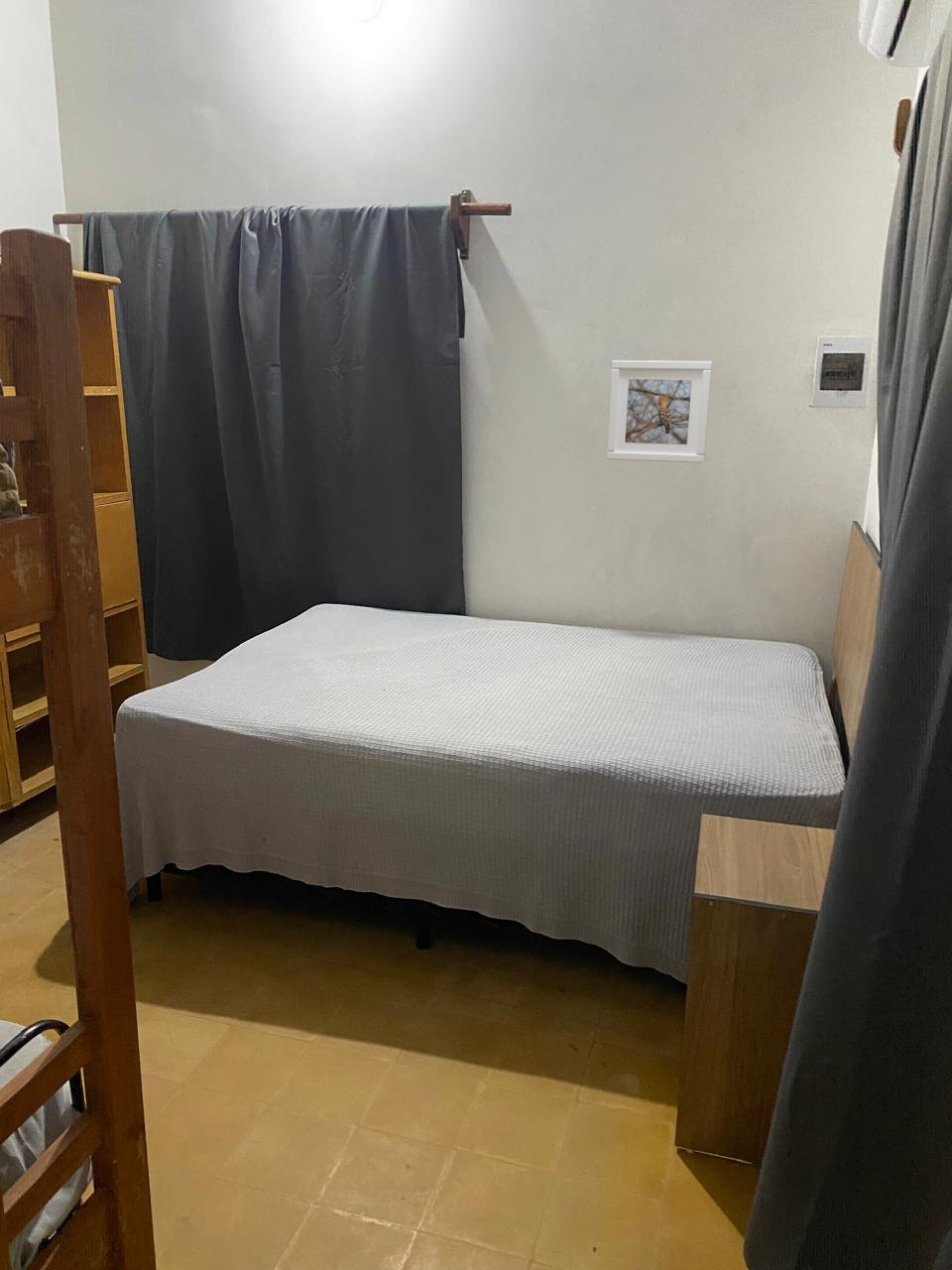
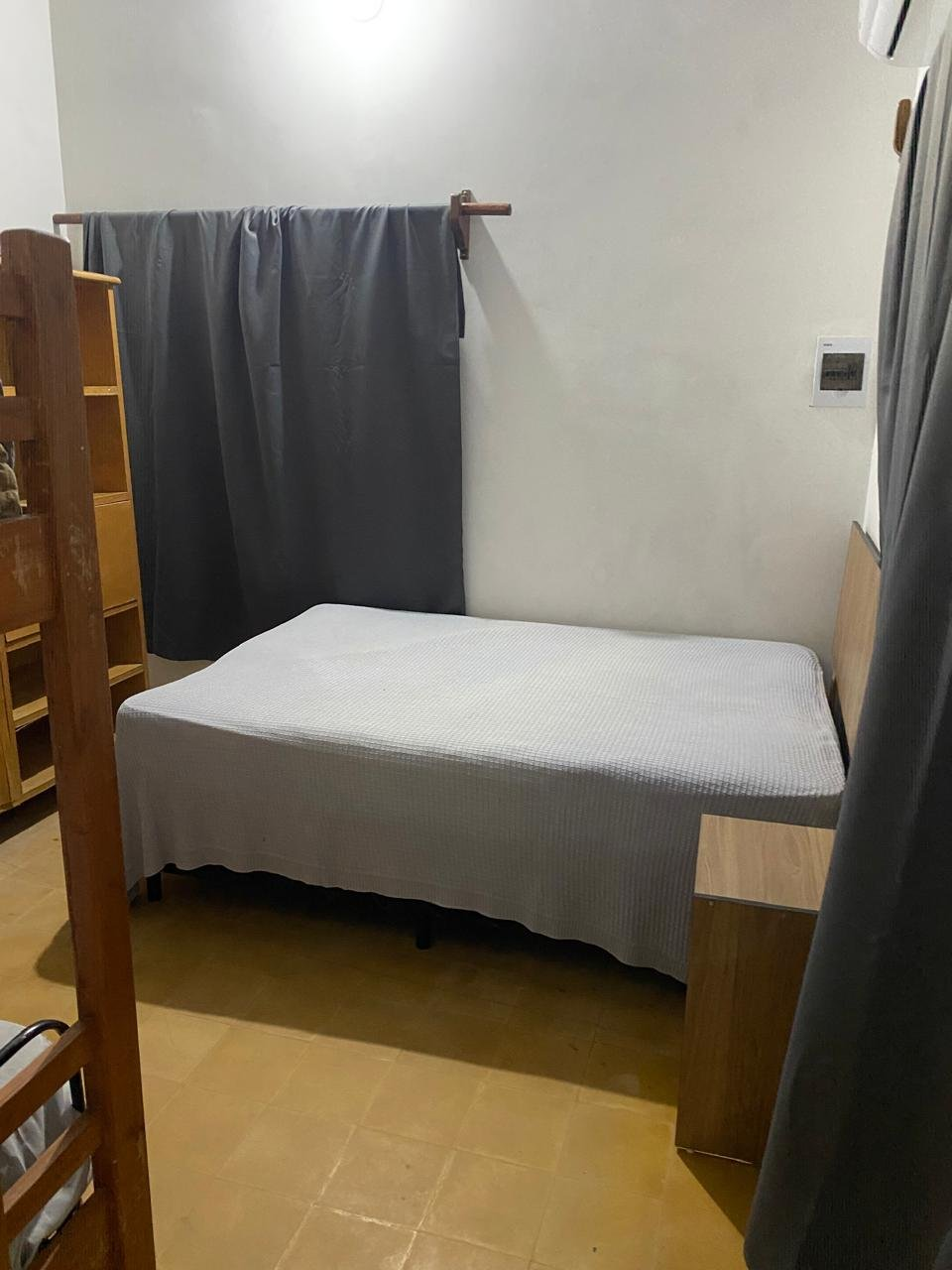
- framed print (657, 411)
